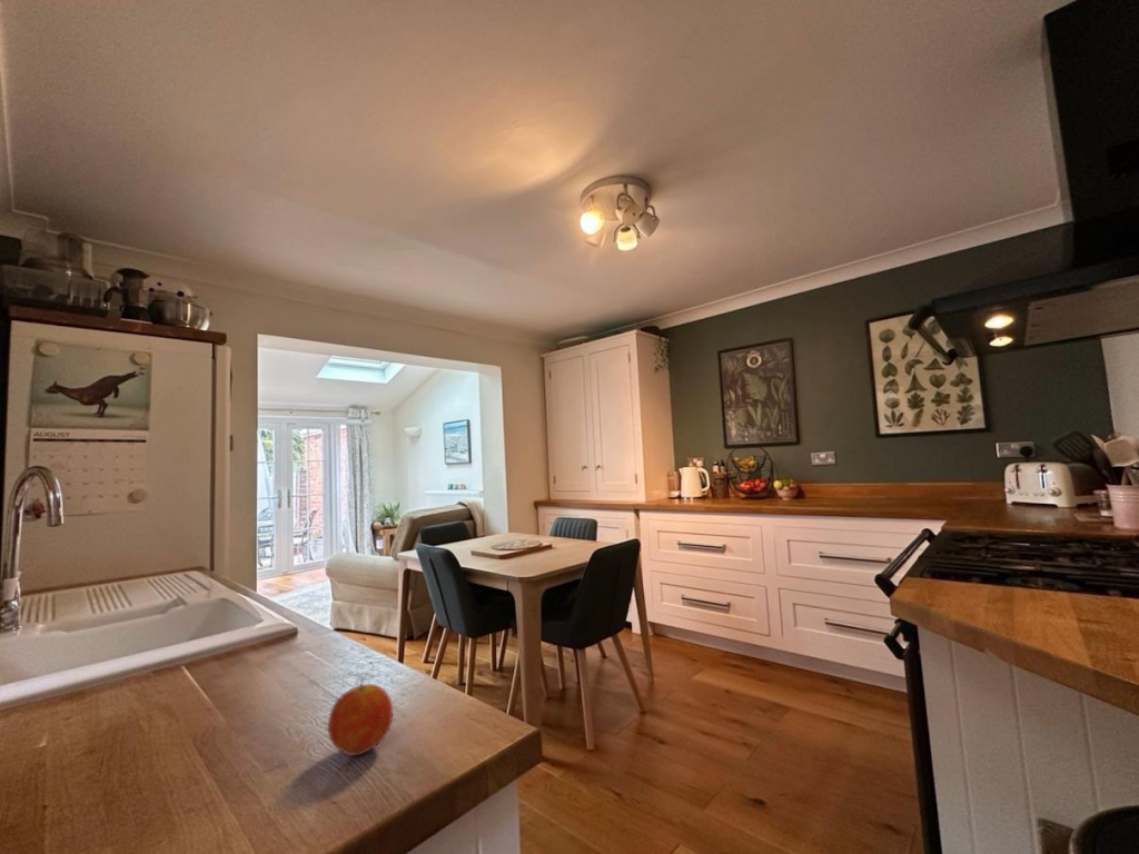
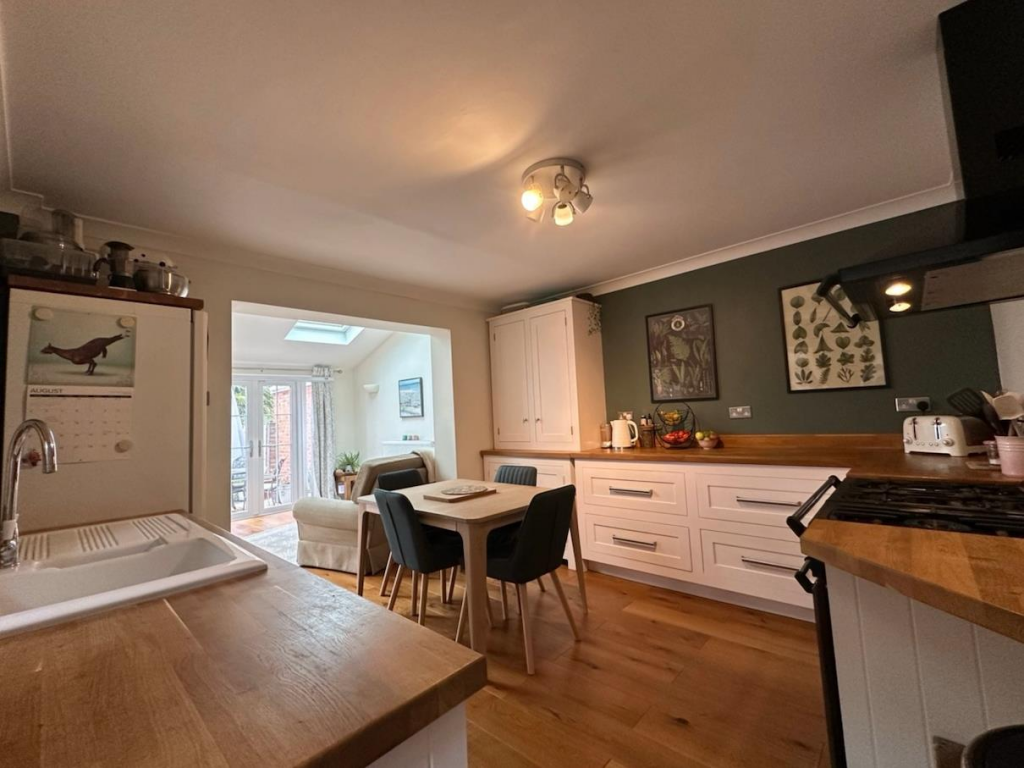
- fruit (360, 714)
